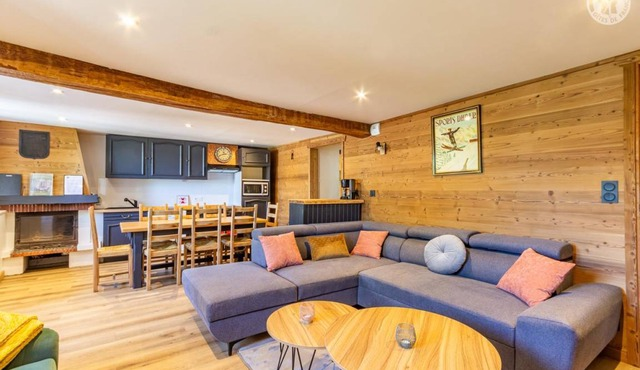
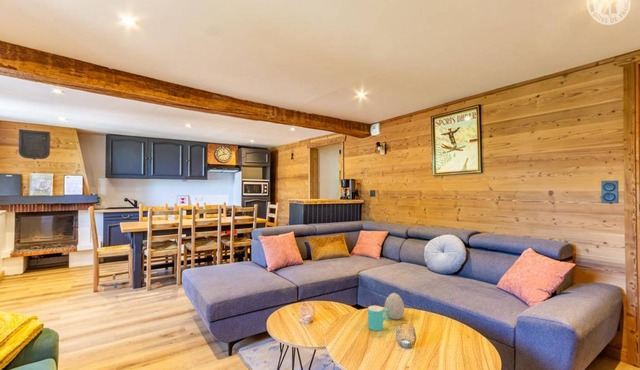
+ decorative egg (394, 305)
+ cup (378, 318)
